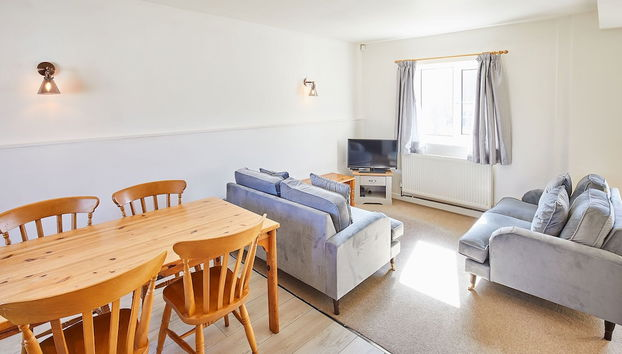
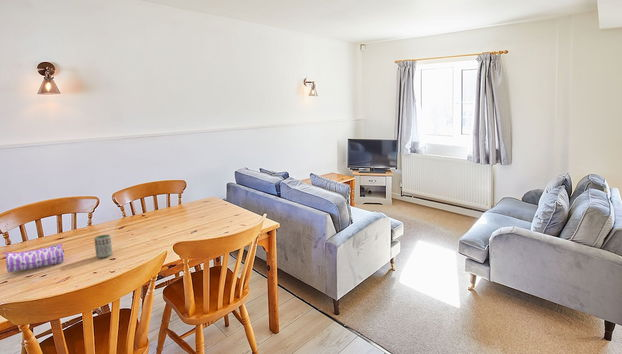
+ cup (103, 246)
+ pencil case (36, 257)
